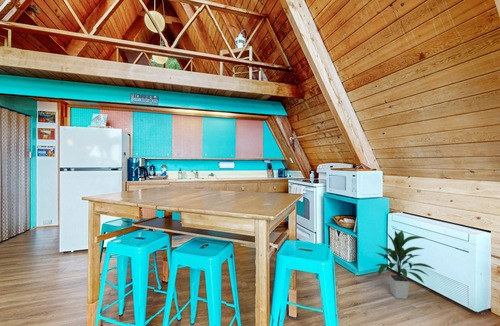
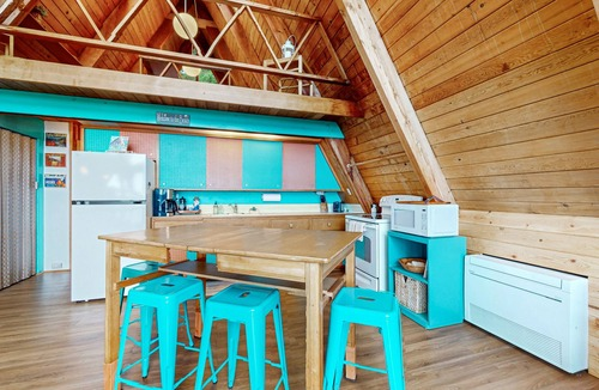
- indoor plant (400, 261)
